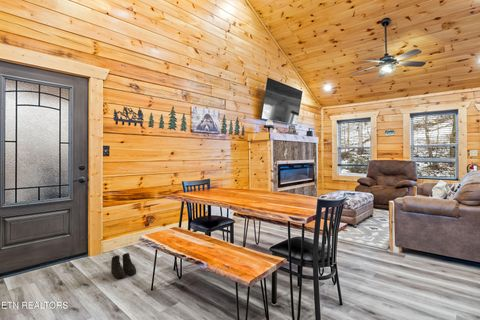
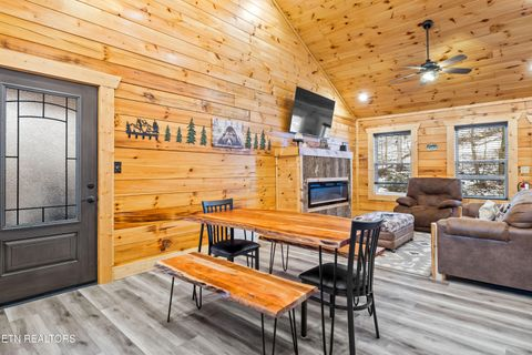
- boots (123, 264)
